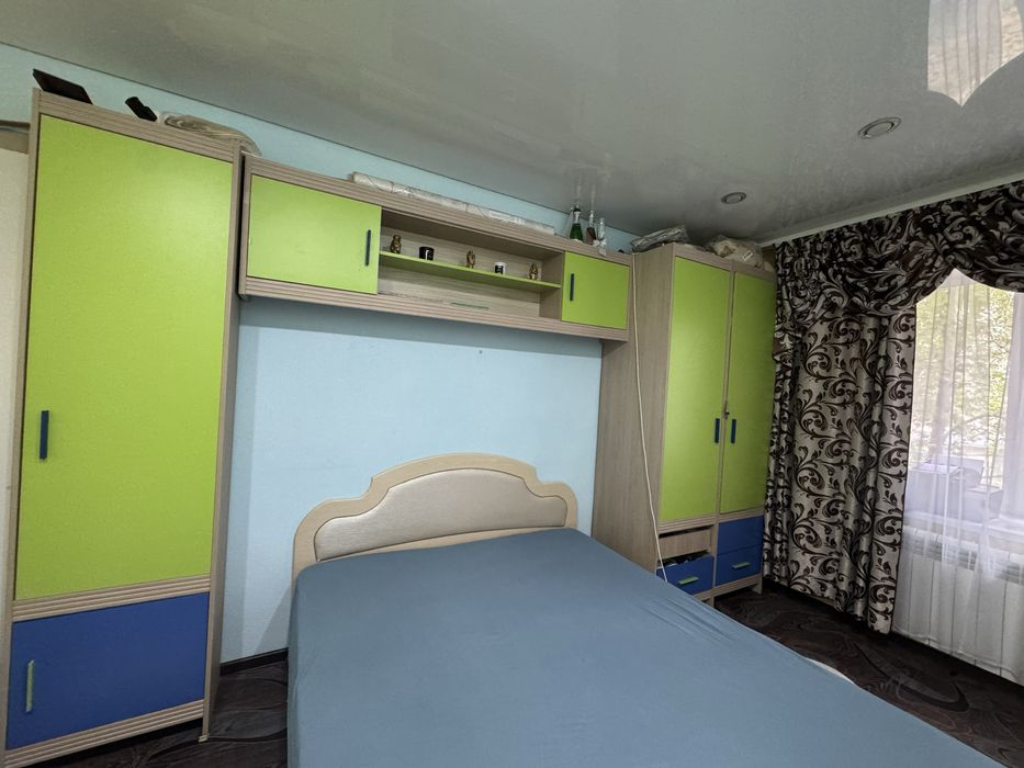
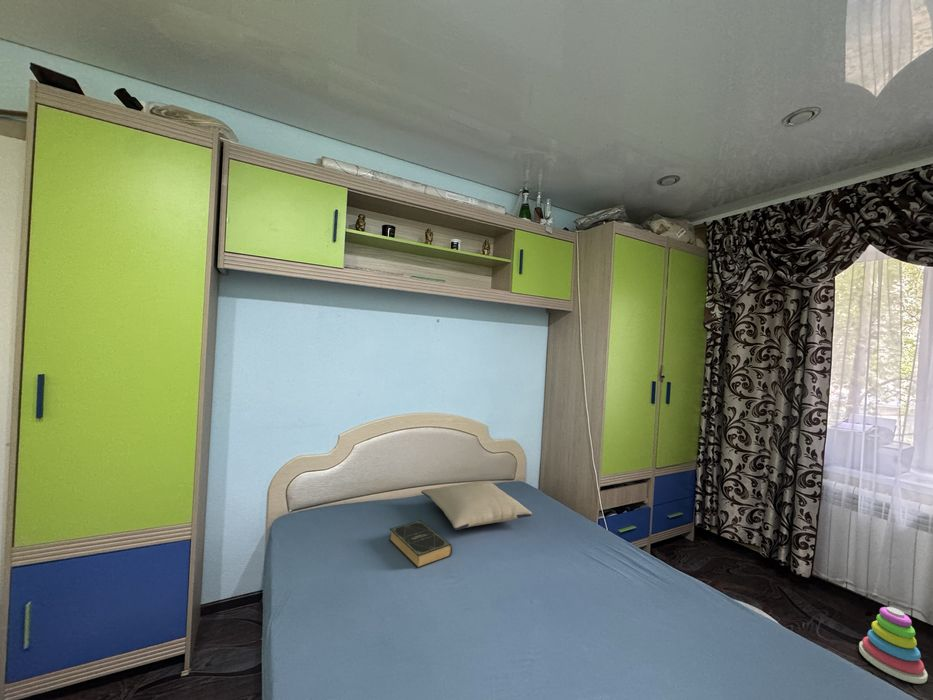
+ stacking toy (893, 636)
+ pillow (474, 503)
+ book (419, 541)
